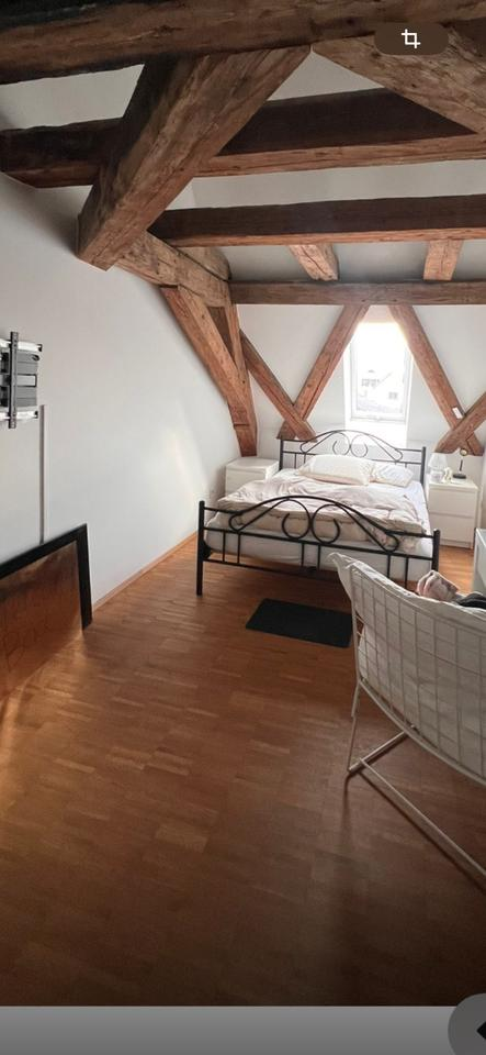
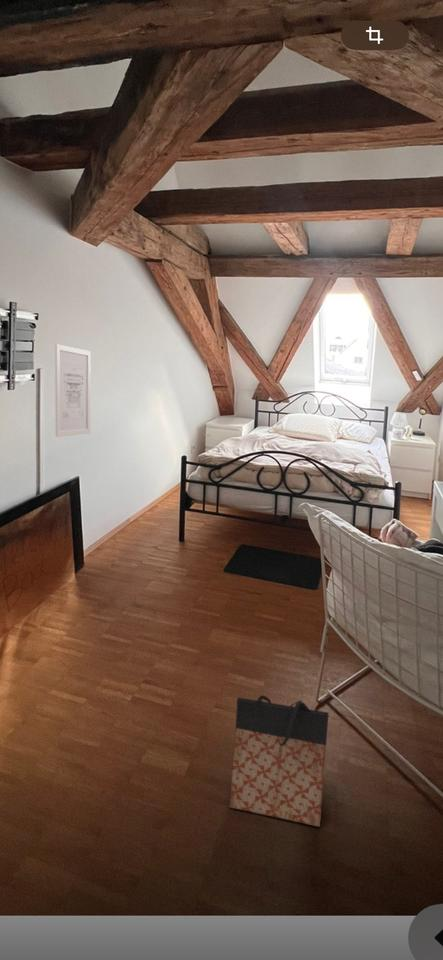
+ wall art (73, 392)
+ bag (279, 751)
